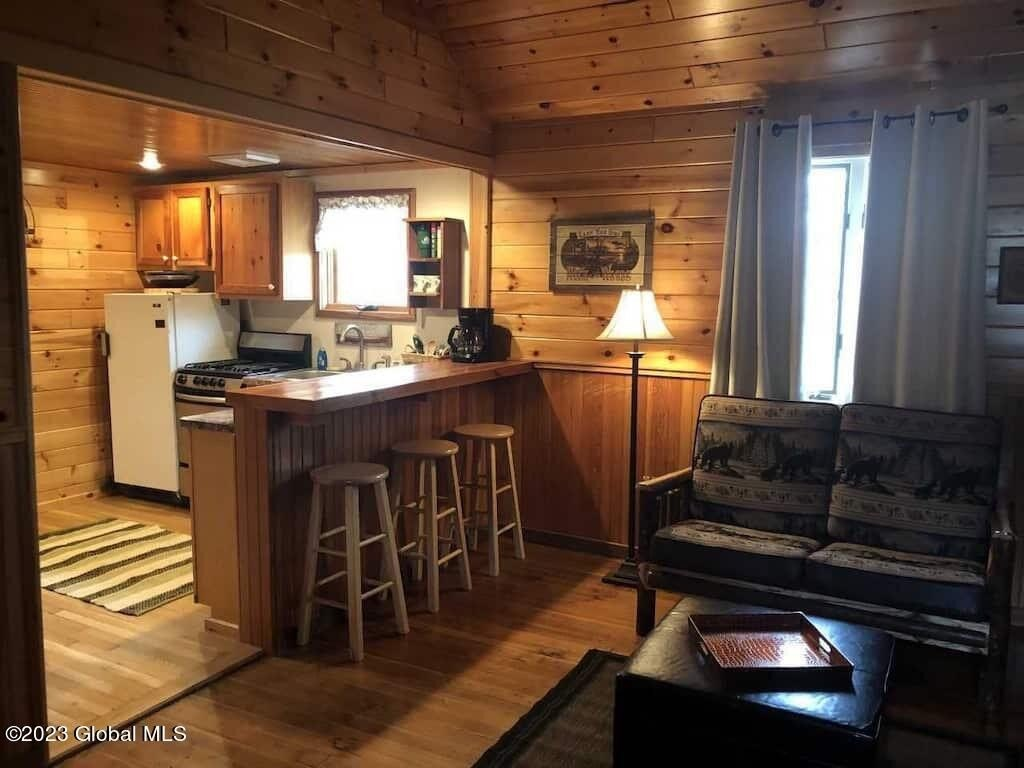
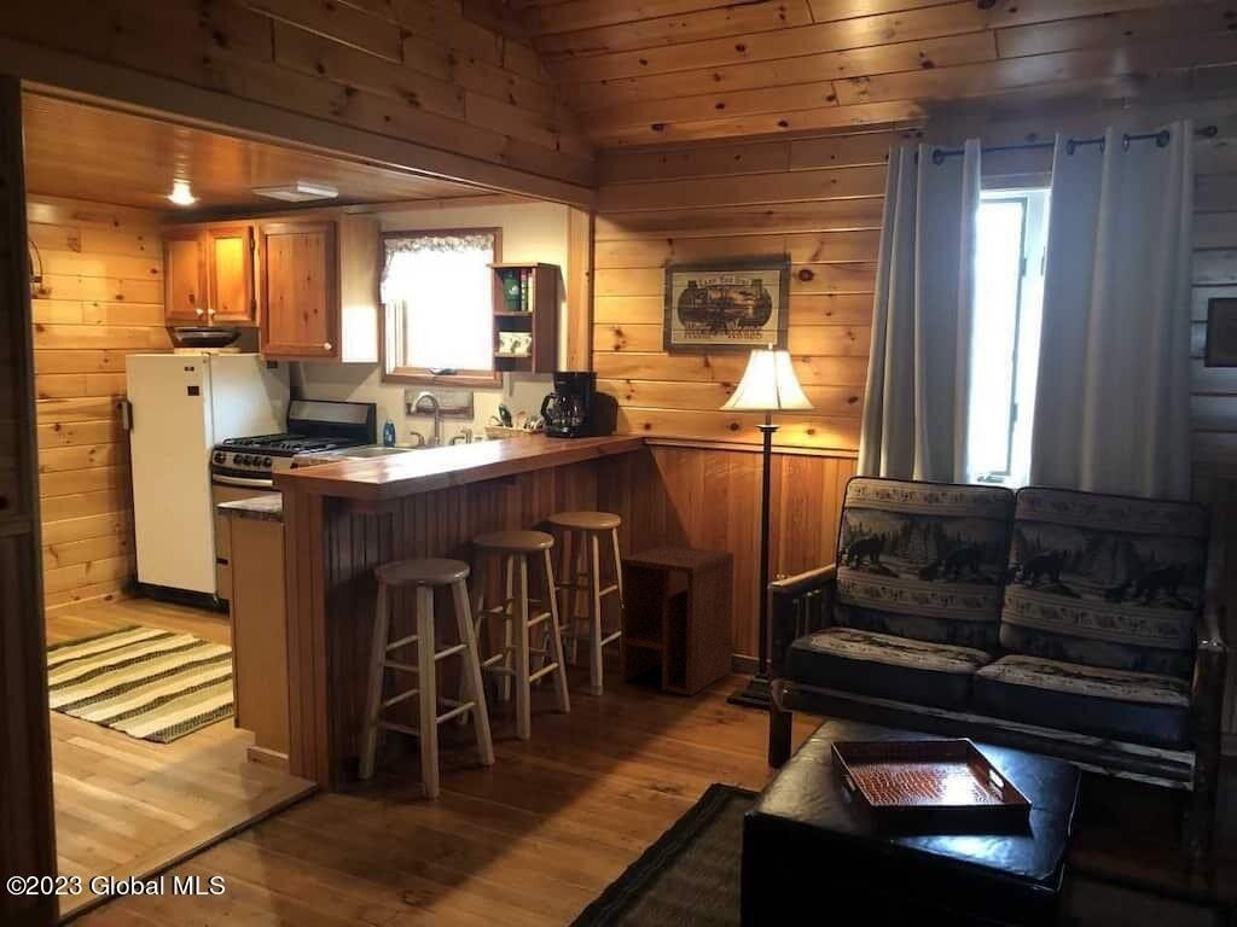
+ side table (676, 616)
